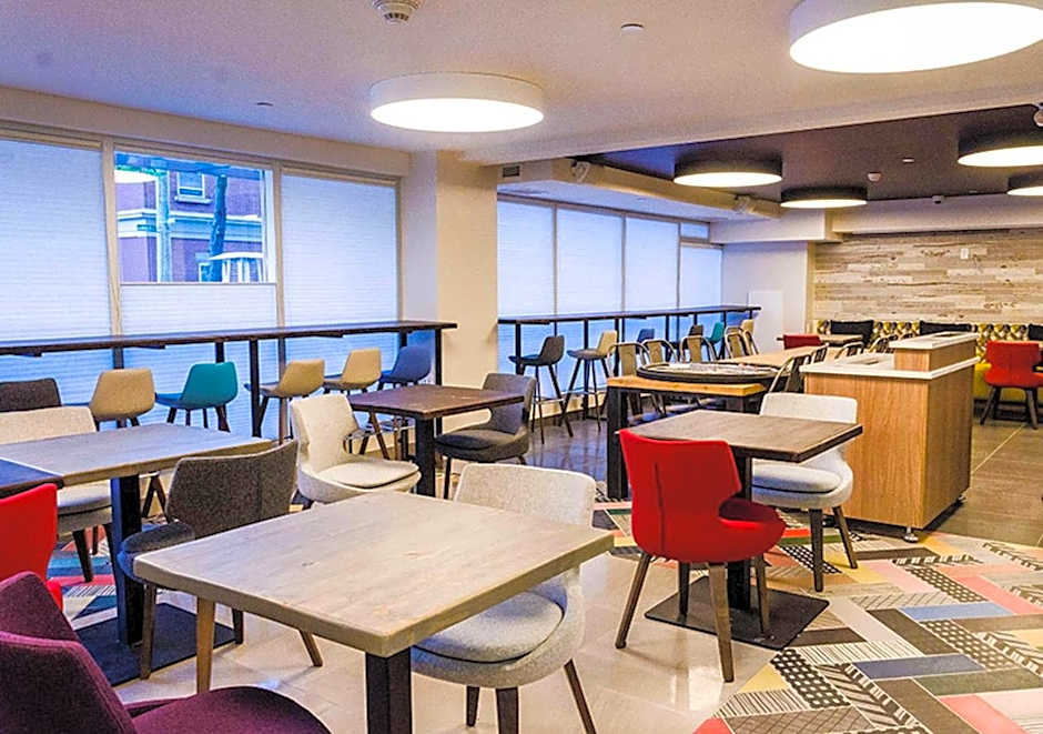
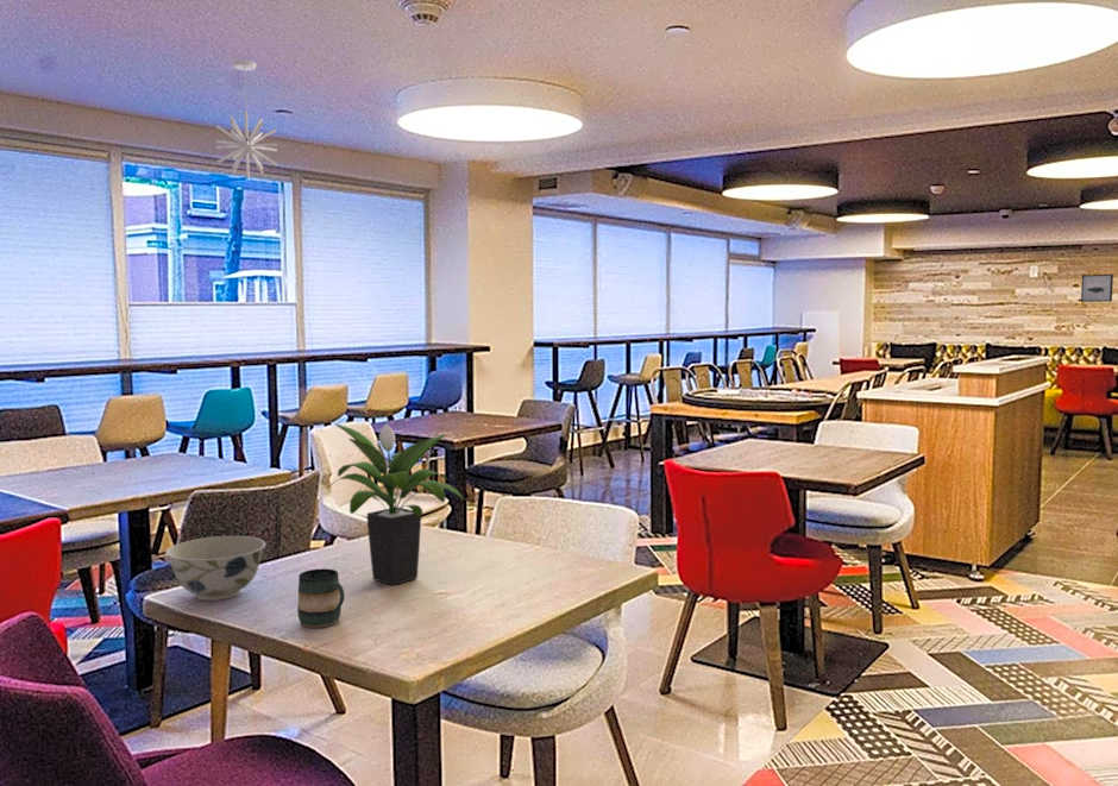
+ mug (324, 599)
+ bowl (216, 570)
+ pendant light (246, 119)
+ wall art (1097, 288)
+ potted plant (395, 502)
